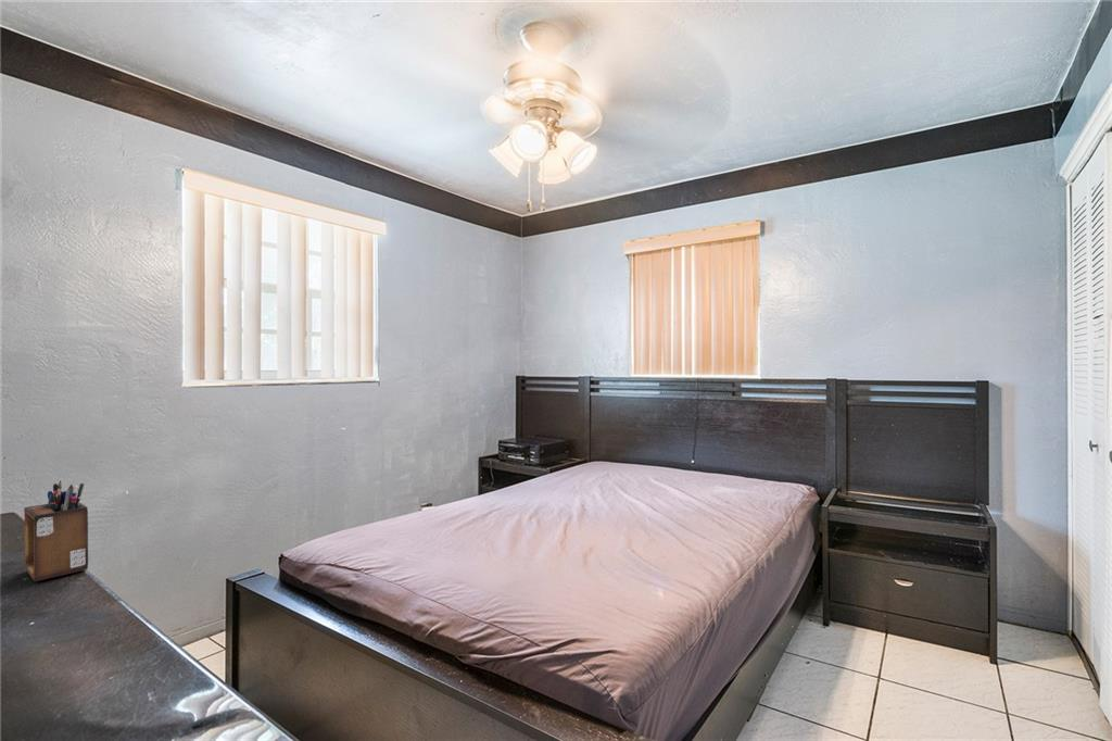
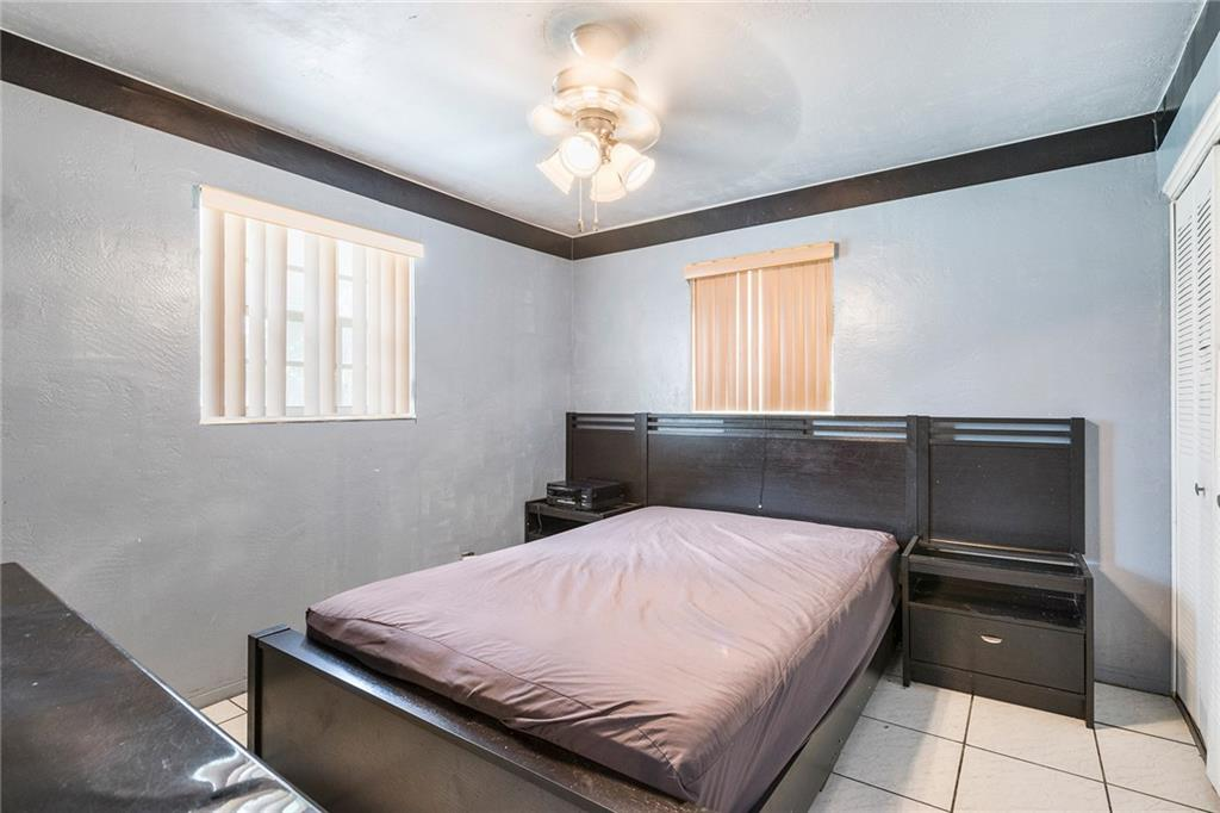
- desk organizer (55, 526)
